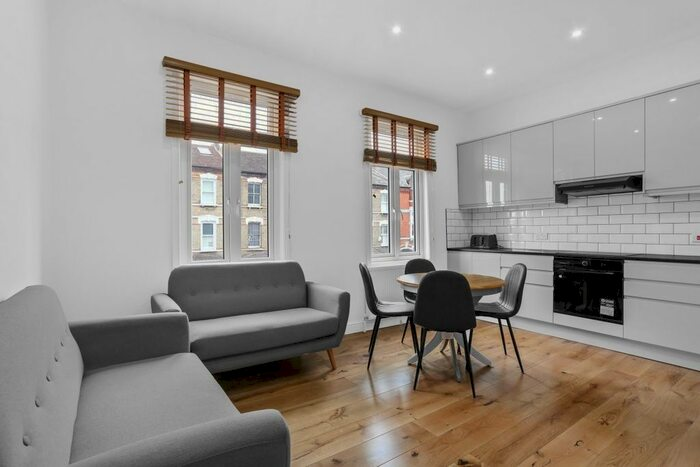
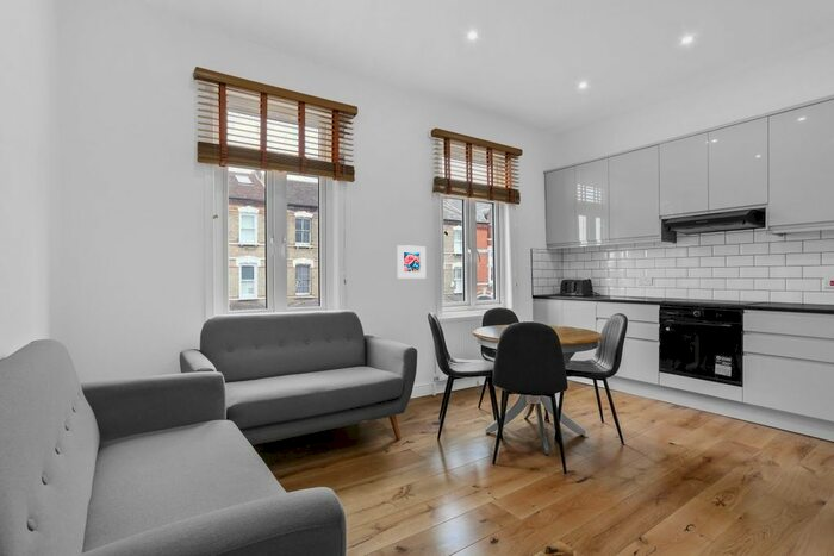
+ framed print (411, 262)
